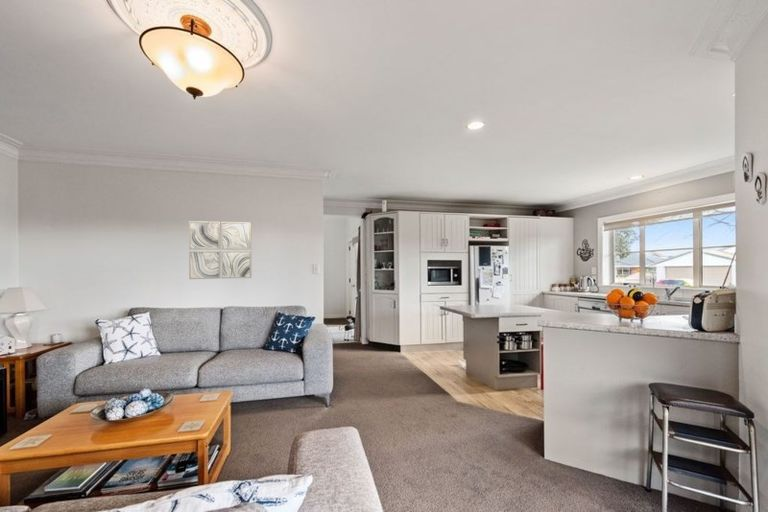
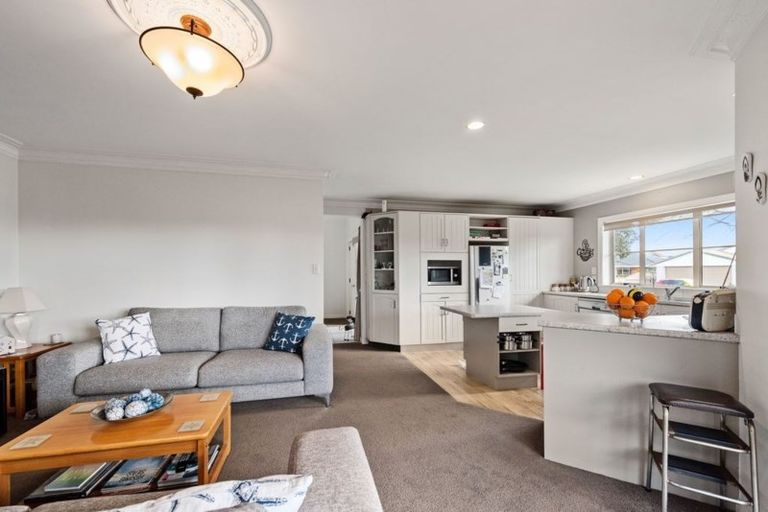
- wall art (219, 251)
